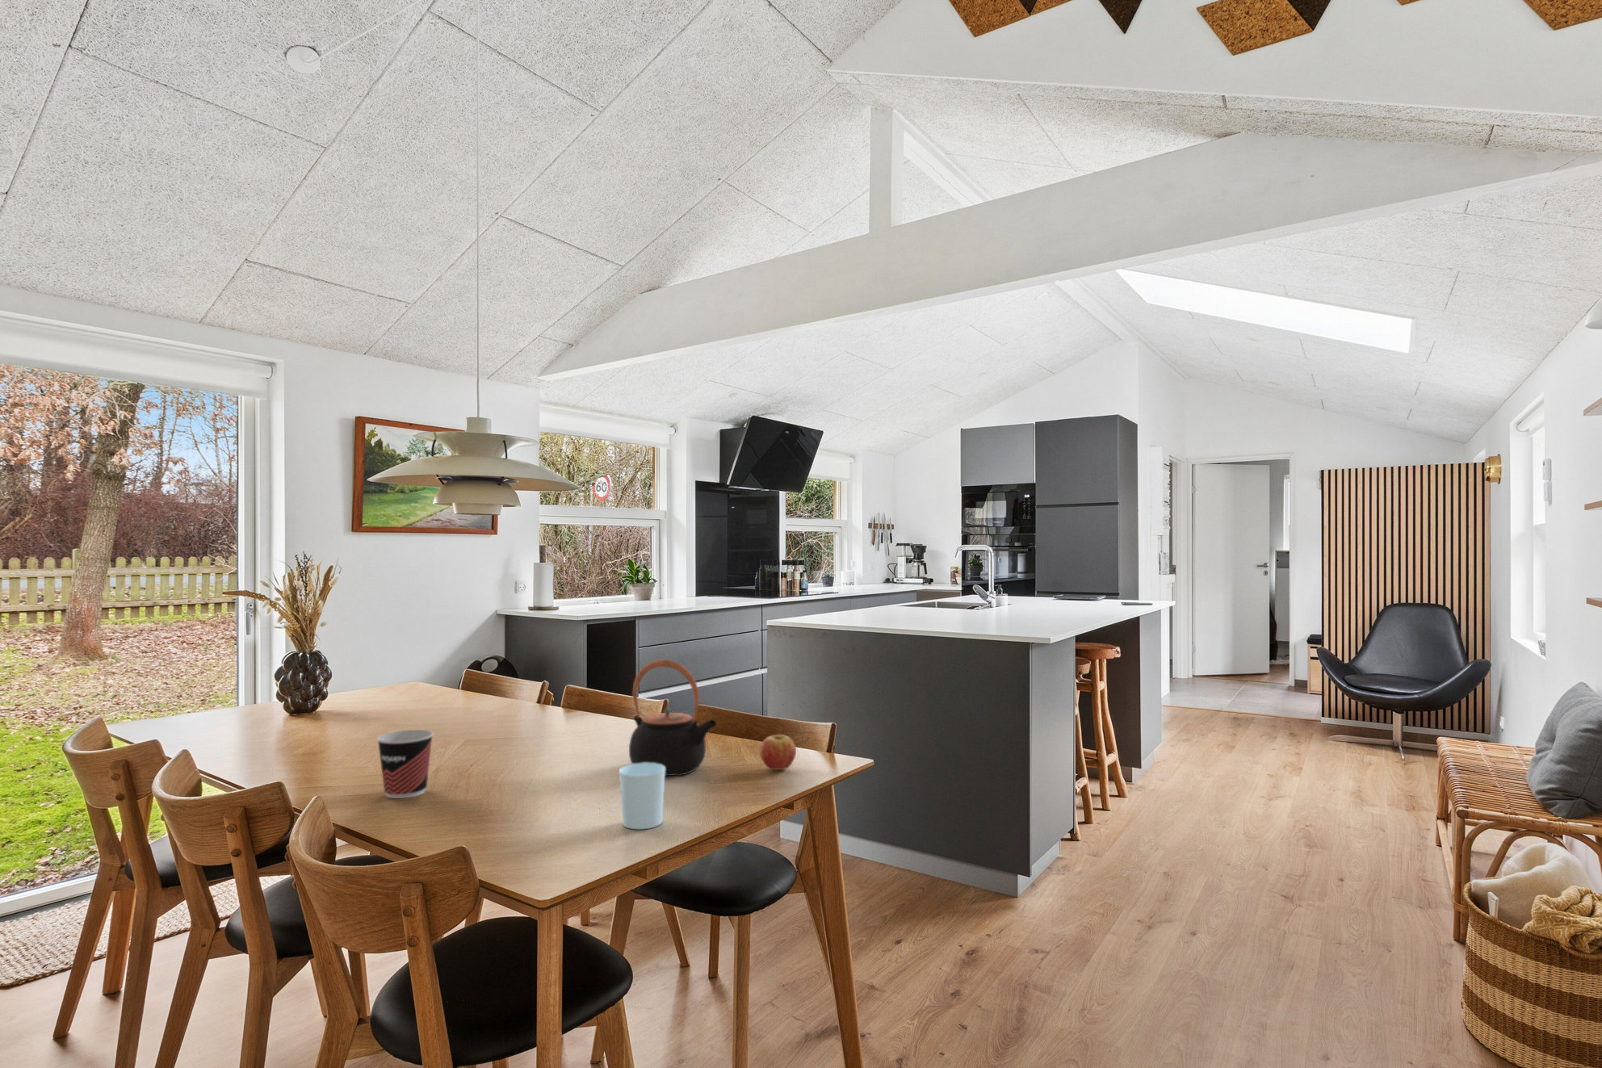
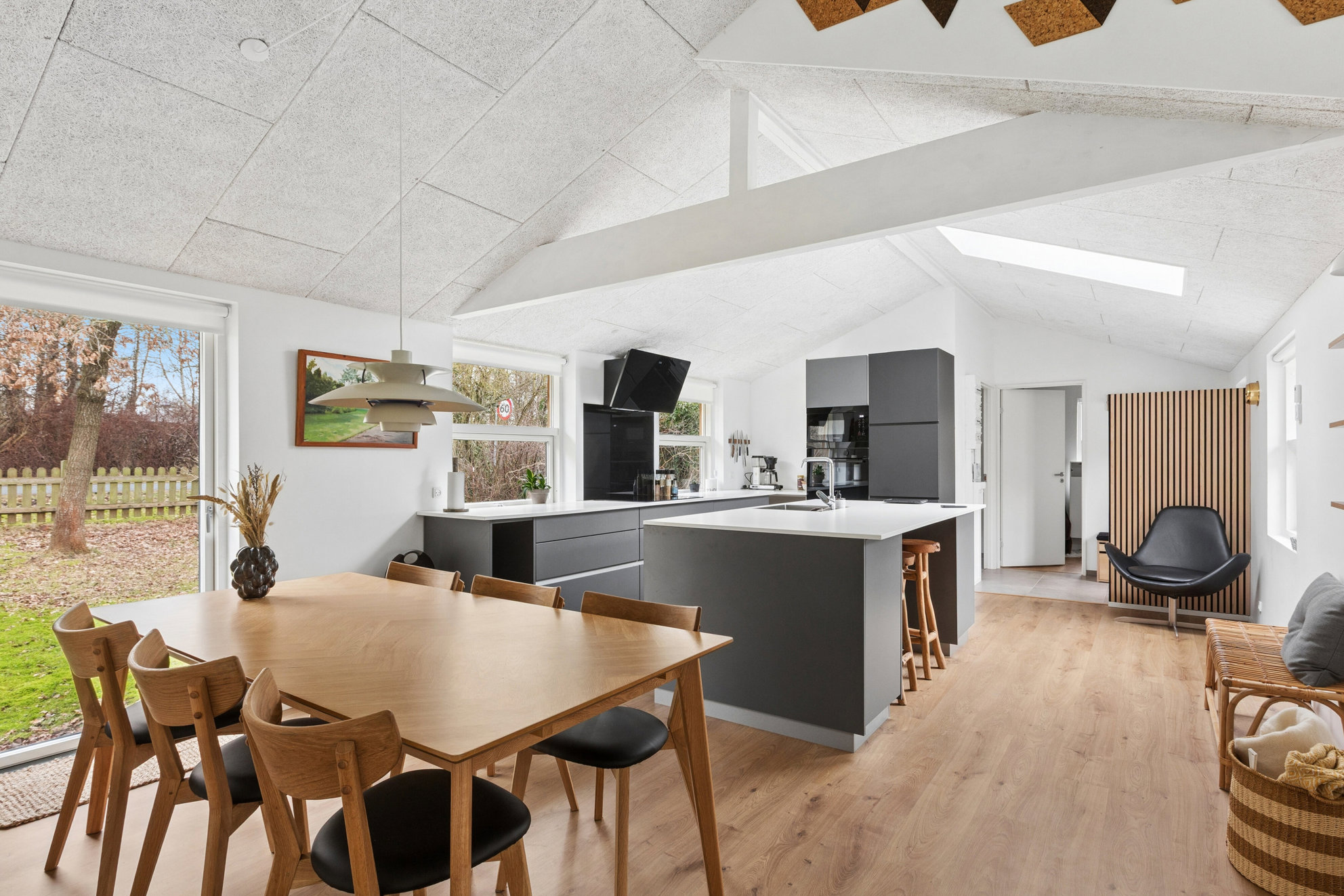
- cup (405, 764)
- fruit (777, 751)
- teapot (673, 714)
- cup (642, 795)
